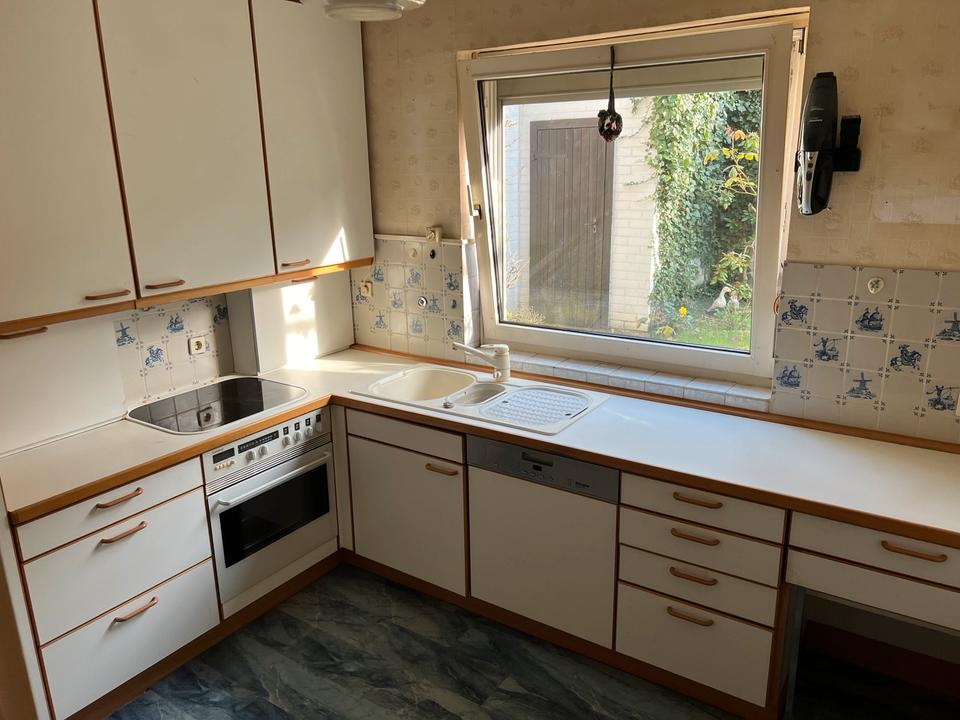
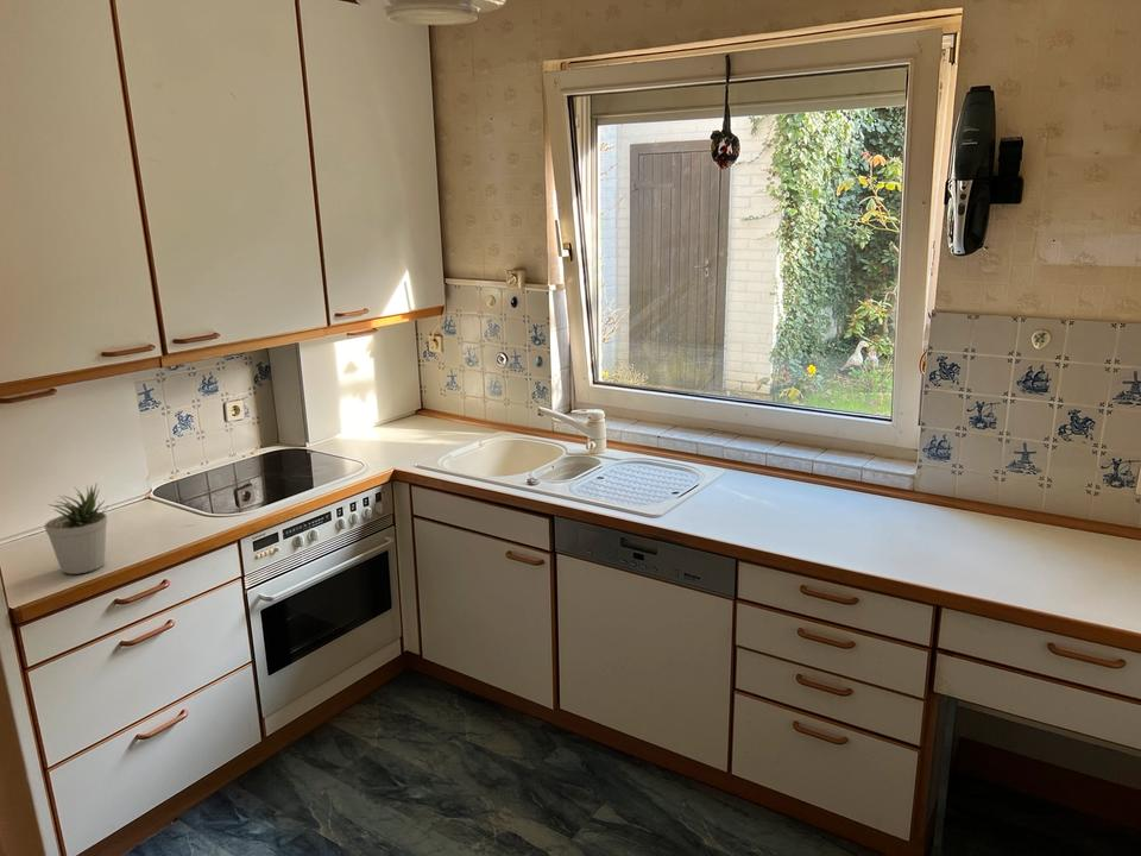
+ potted plant (77, 527)
